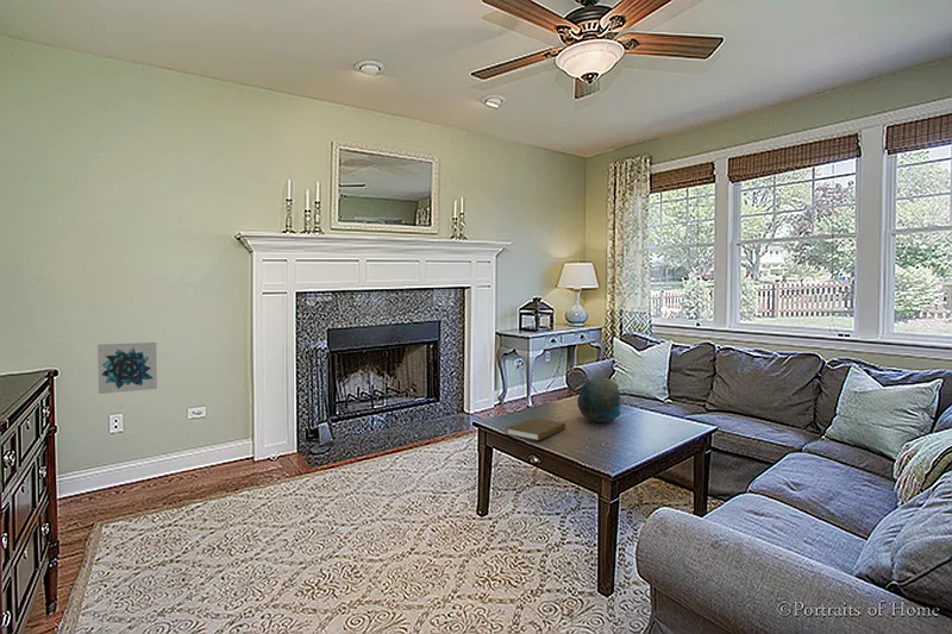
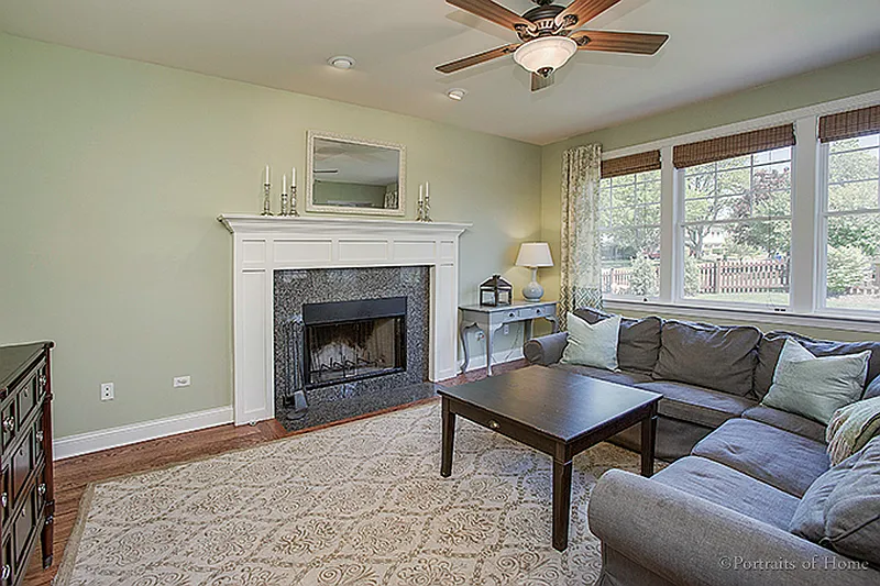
- decorative bowl (597, 398)
- wall art (127, 366)
- book (536, 428)
